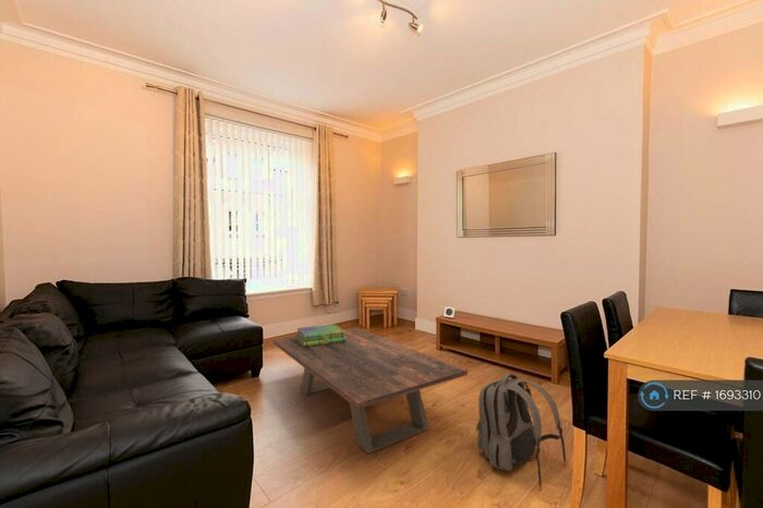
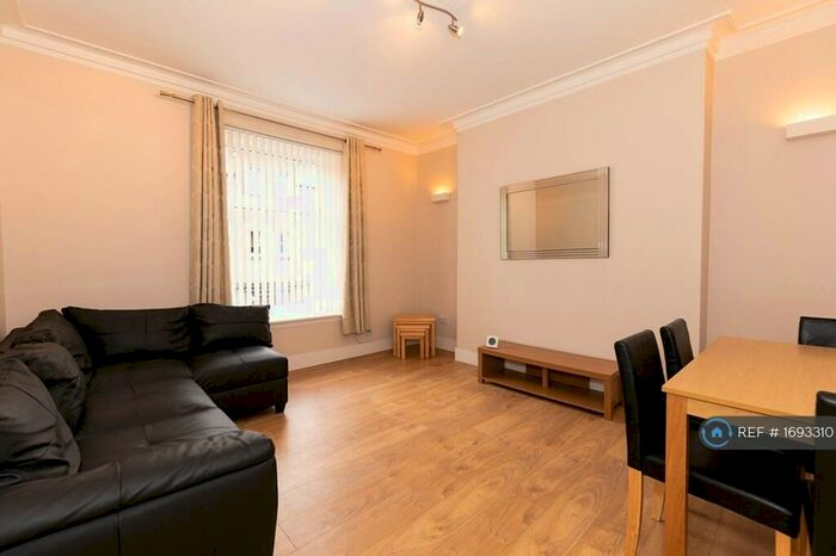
- backpack (514, 418)
- coffee table (356, 379)
- stack of books (319, 335)
